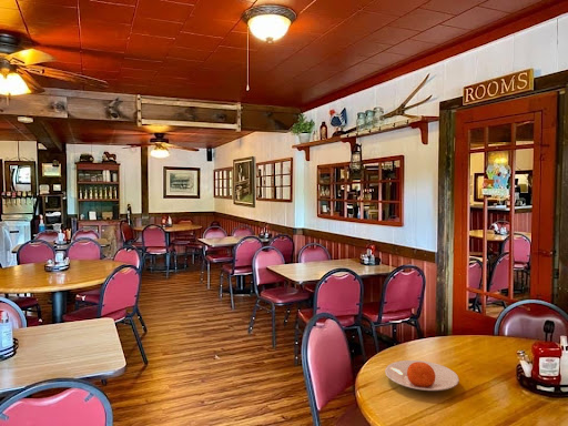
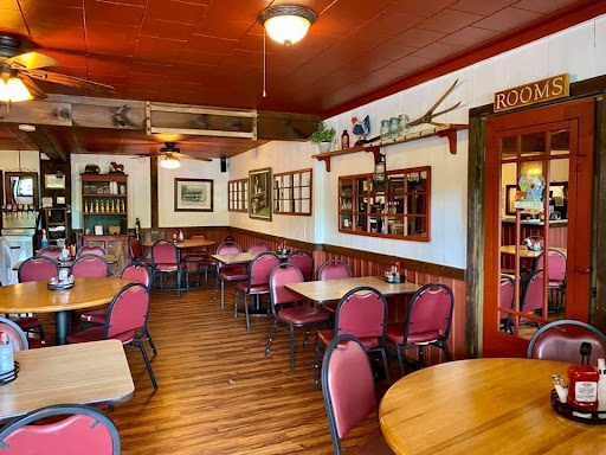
- plate (420, 371)
